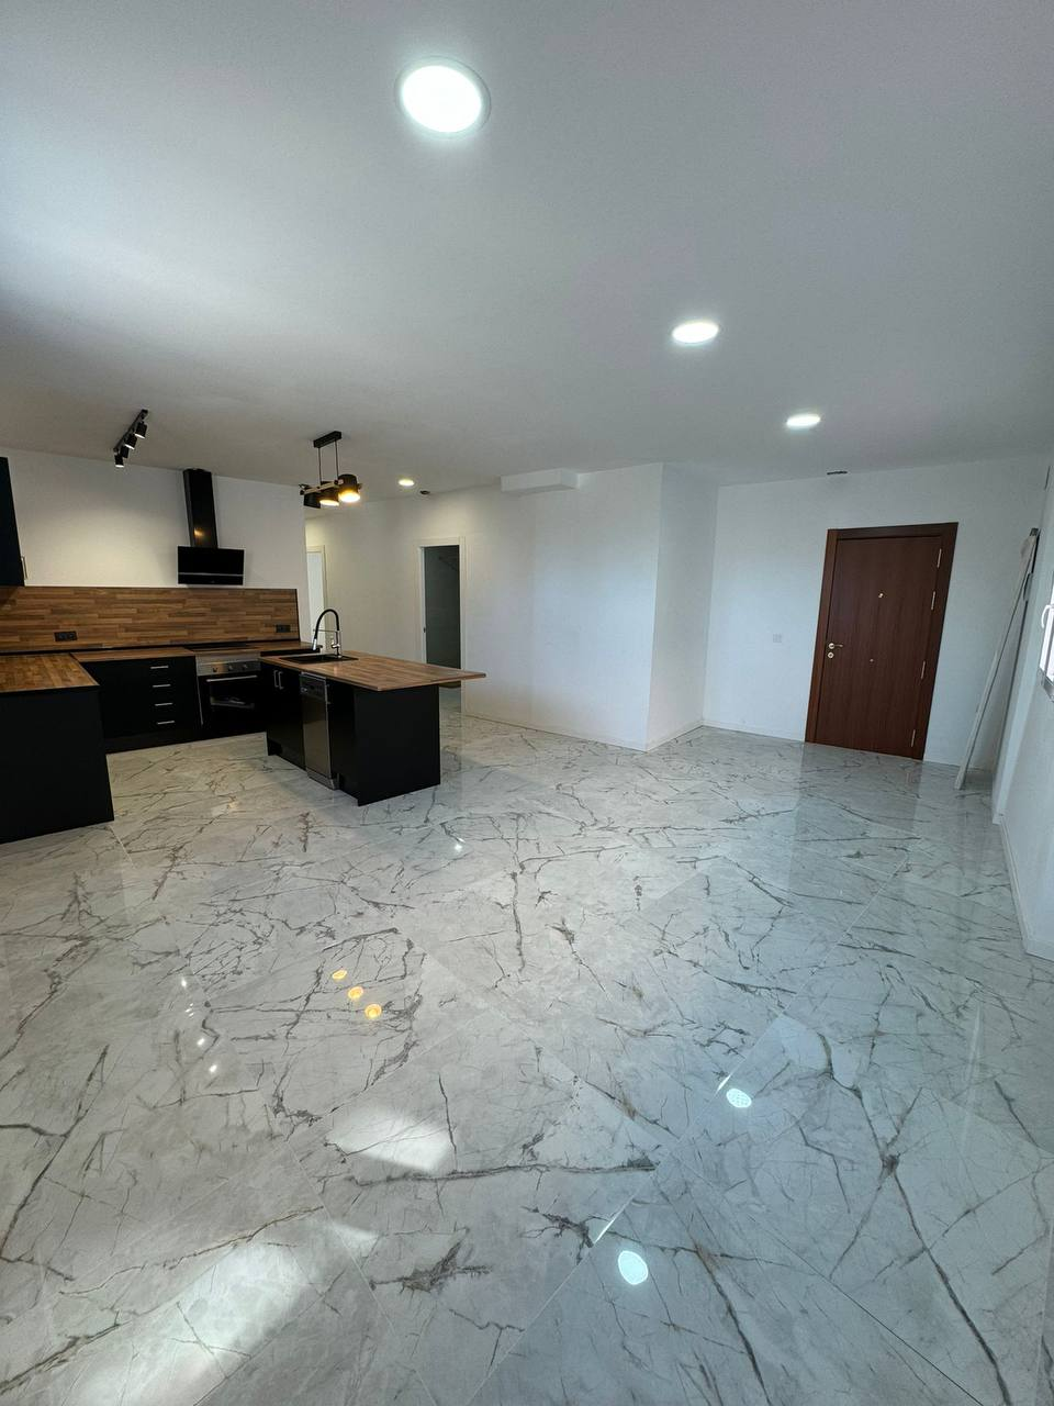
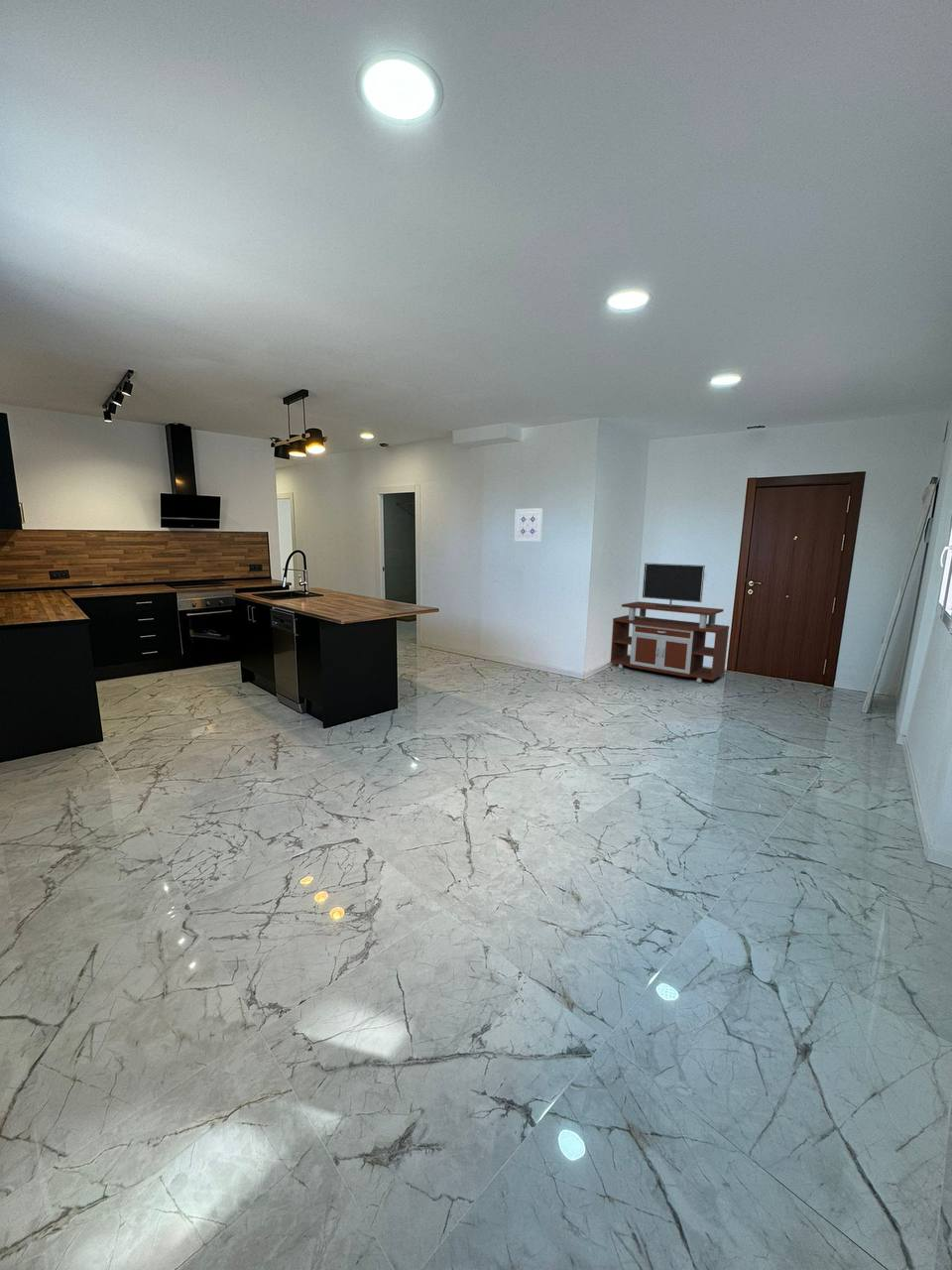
+ wall art (528, 525)
+ tv stand (668, 619)
